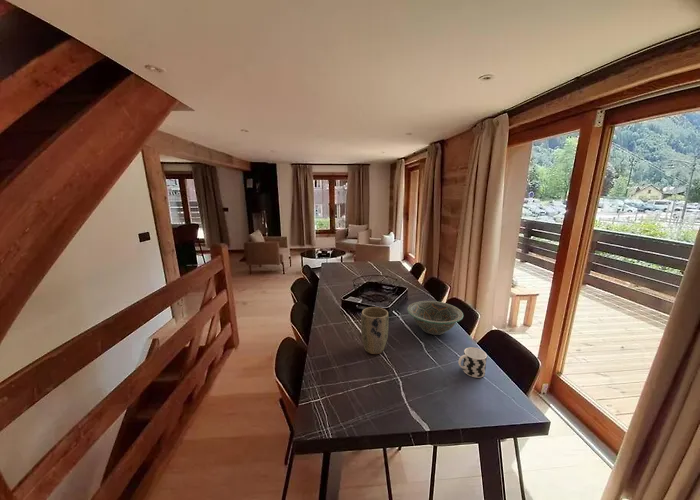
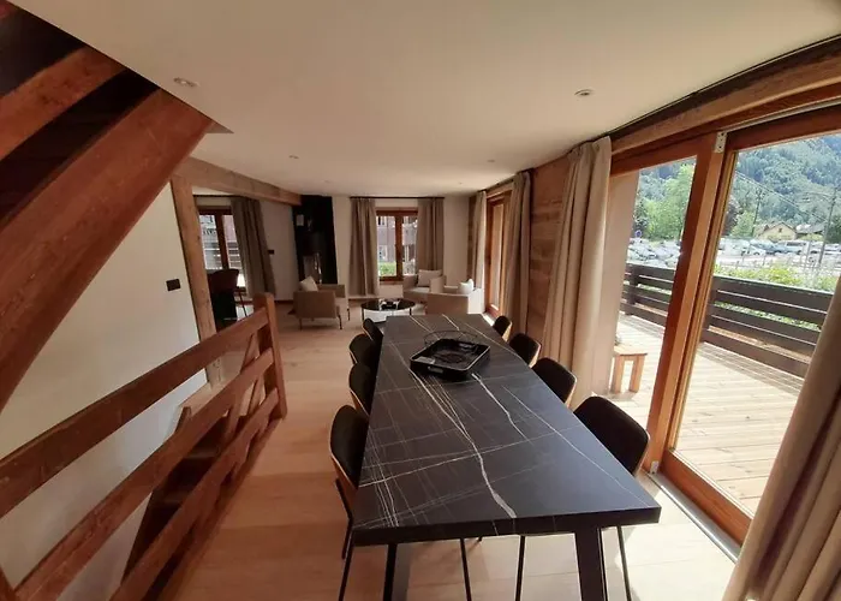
- cup (471, 362)
- plant pot (374, 330)
- decorative bowl (434, 320)
